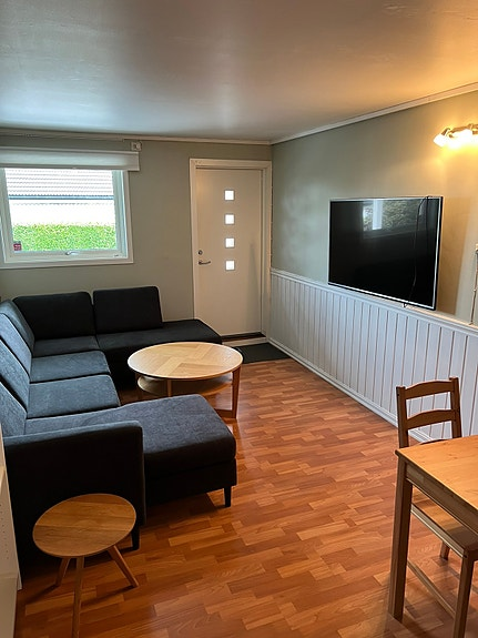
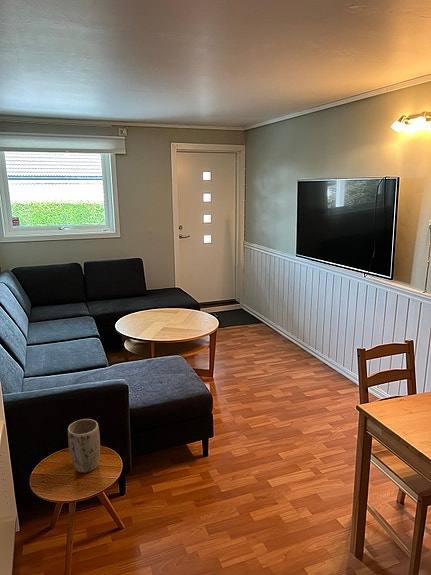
+ plant pot (84, 446)
